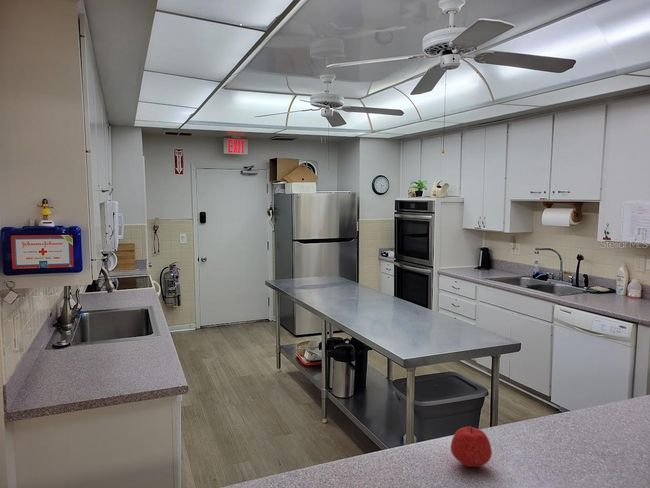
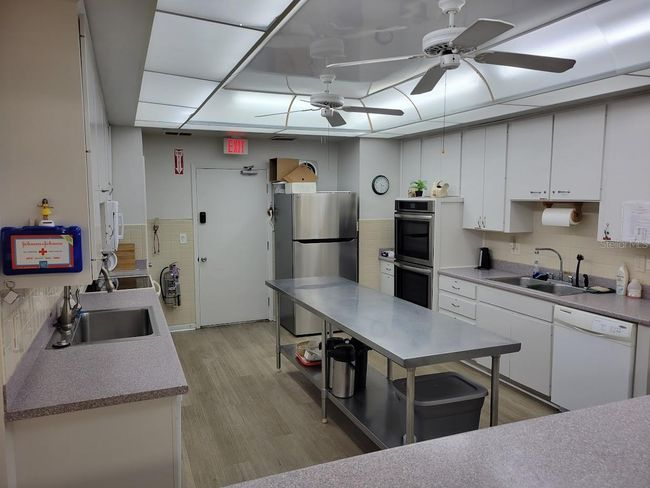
- apple (471, 445)
